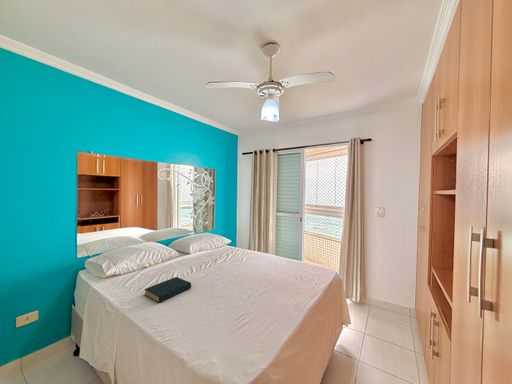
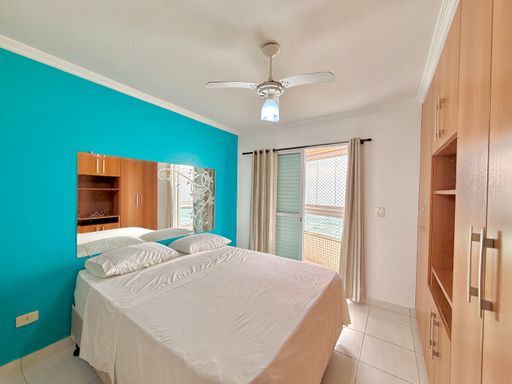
- hardback book (168, 288)
